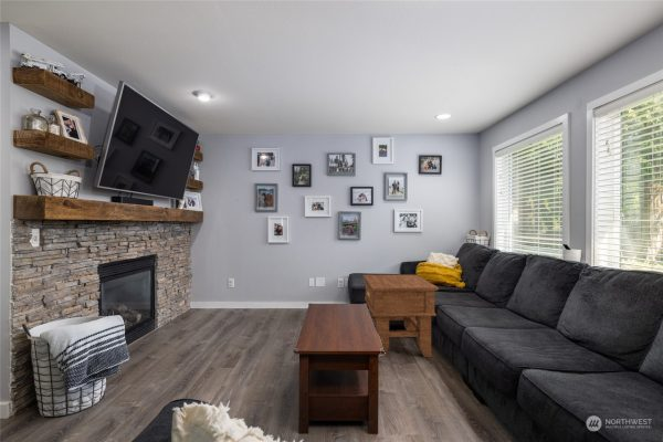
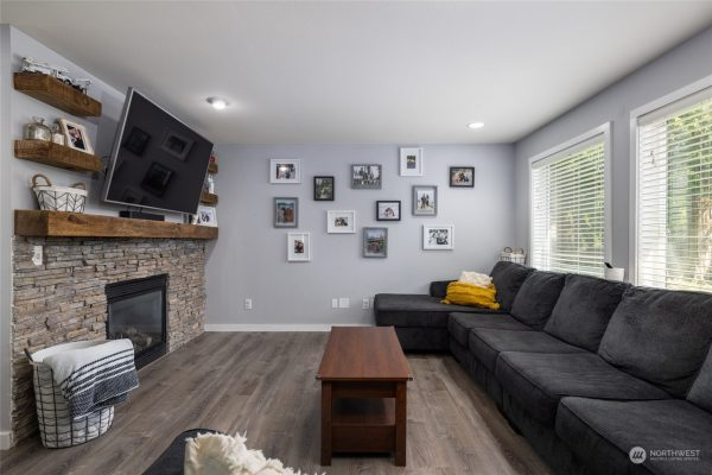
- side table (397, 313)
